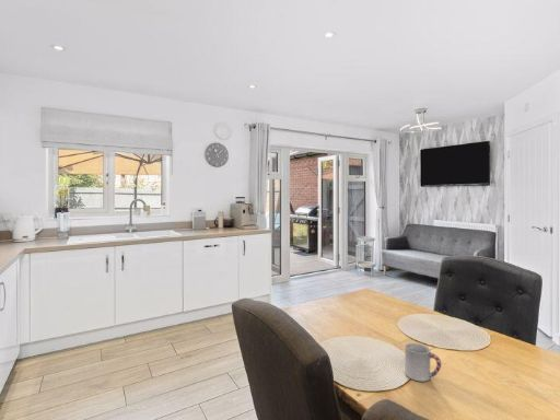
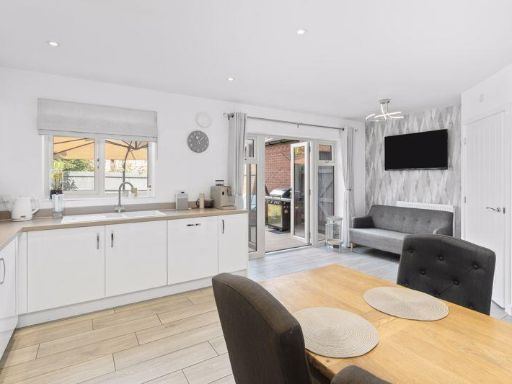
- cup (422, 363)
